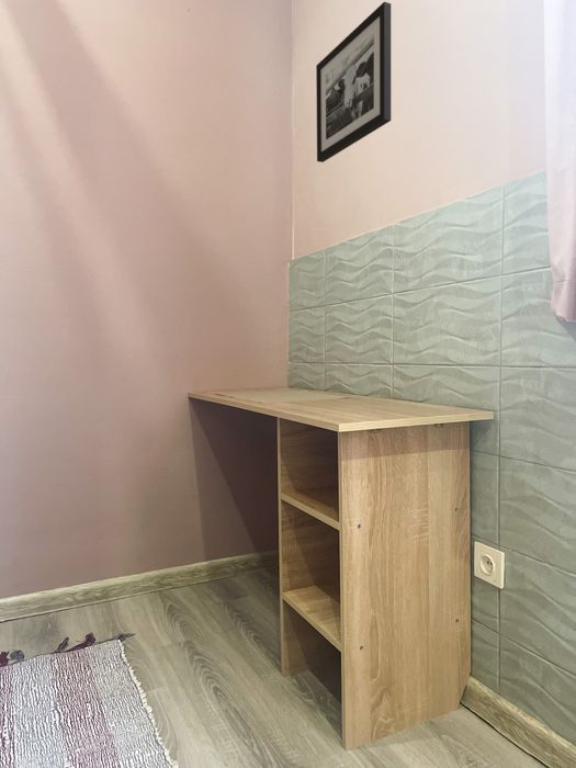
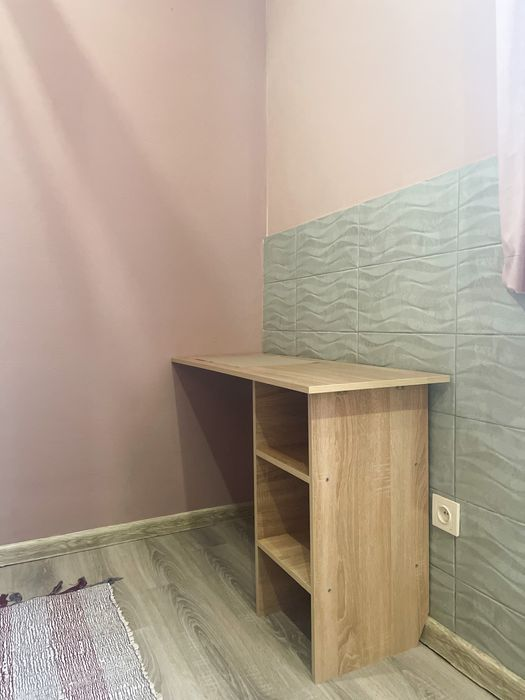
- picture frame (350, 90)
